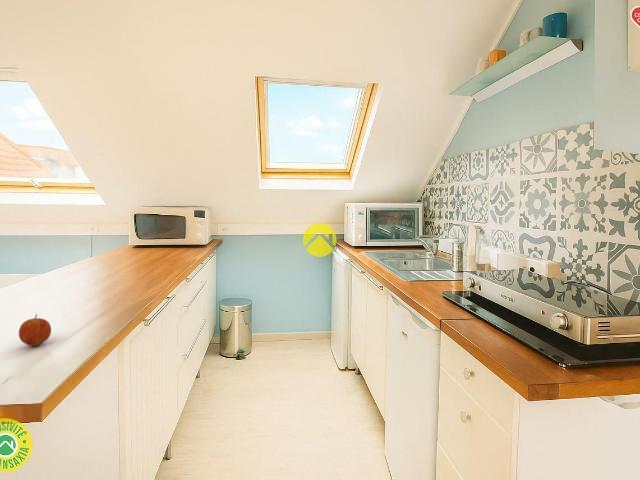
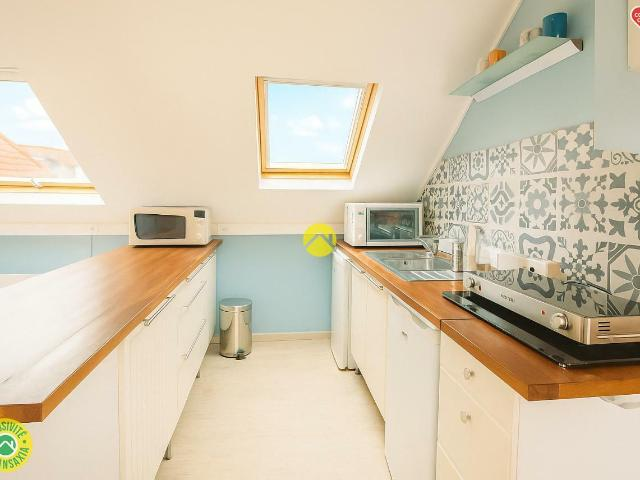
- fruit (35, 329)
